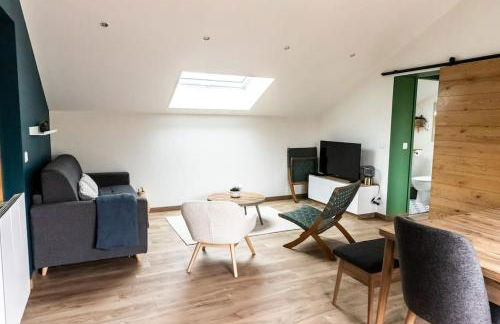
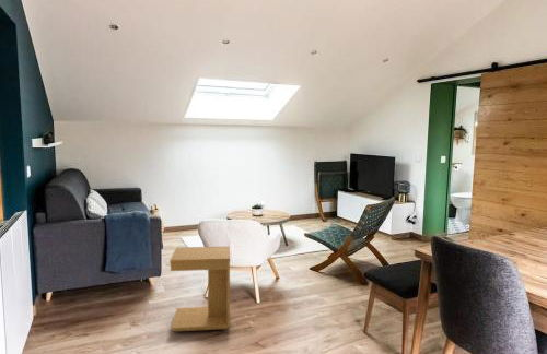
+ side table (208, 287)
